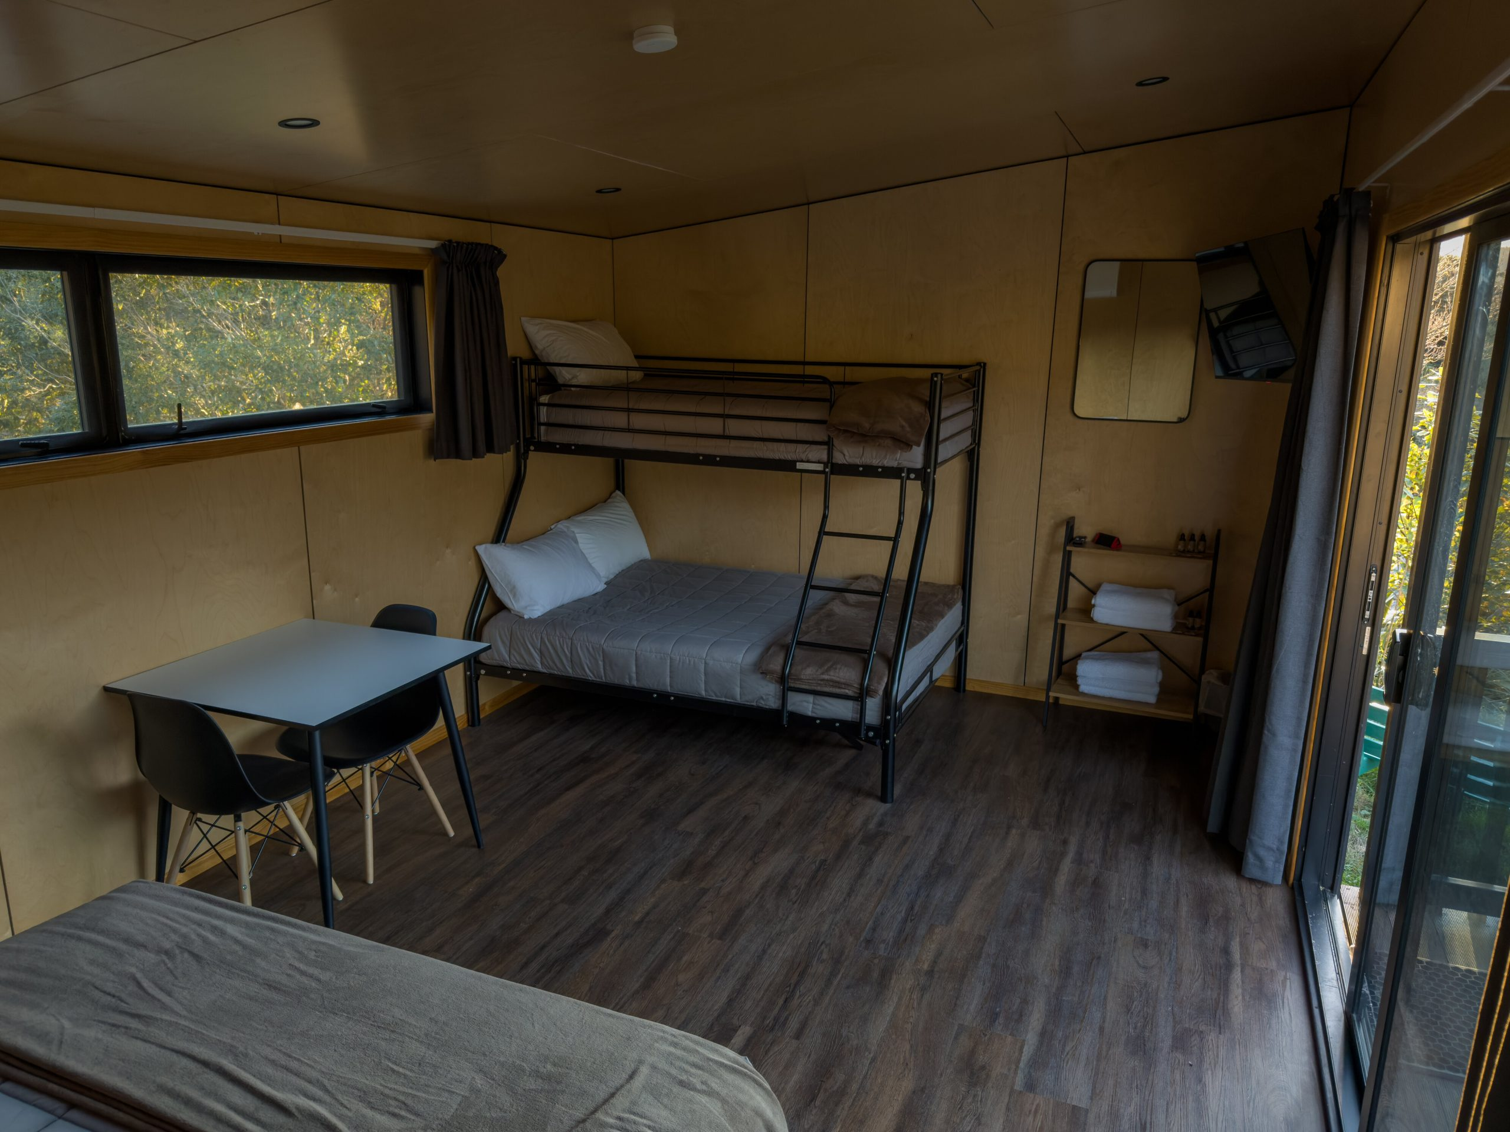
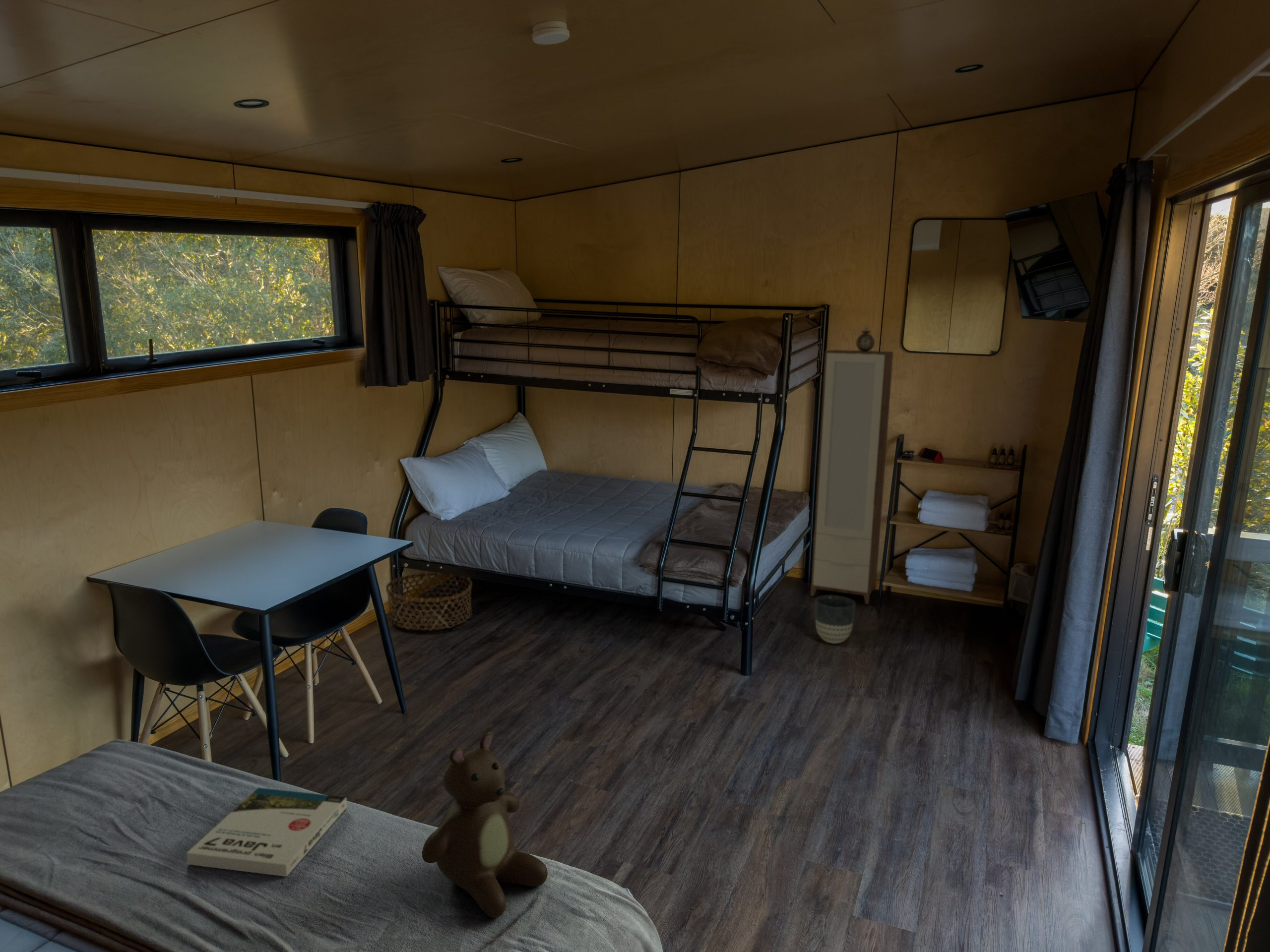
+ planter (834, 621)
+ cabinet (851, 475)
+ book (271, 829)
+ basket (431, 600)
+ alarm clock (866, 338)
+ teddy bear (488, 817)
